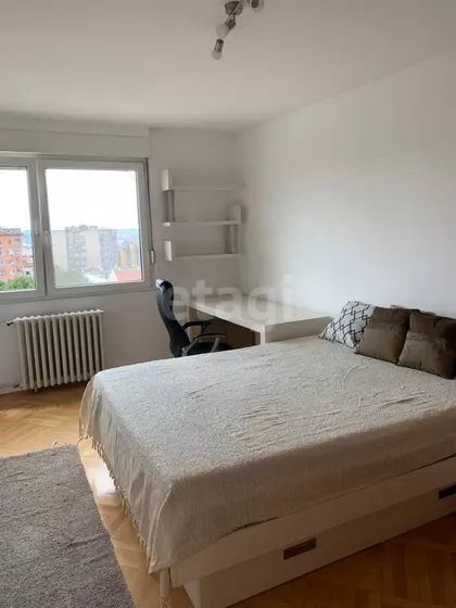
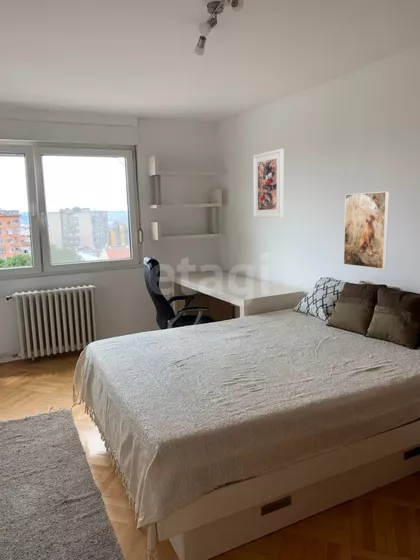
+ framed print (267, 185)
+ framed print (364, 230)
